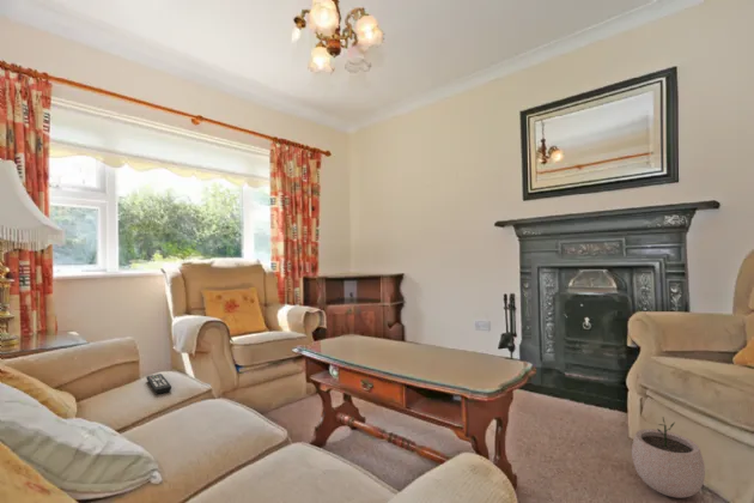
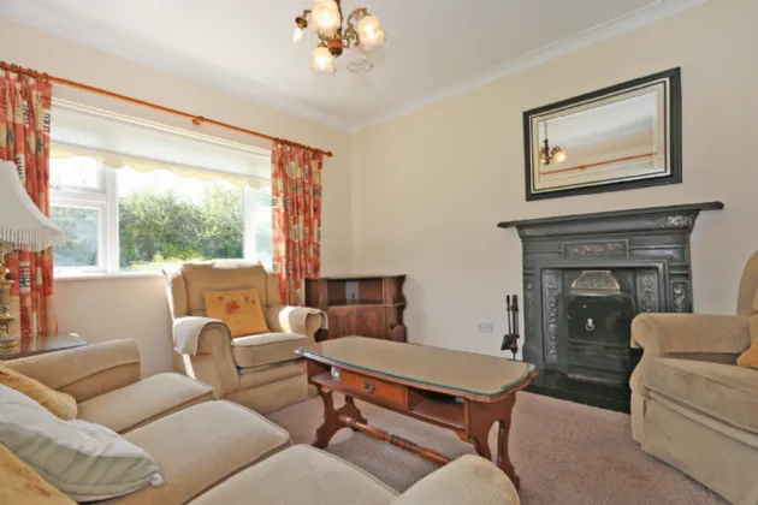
- plant pot (665, 454)
- remote control (158, 383)
